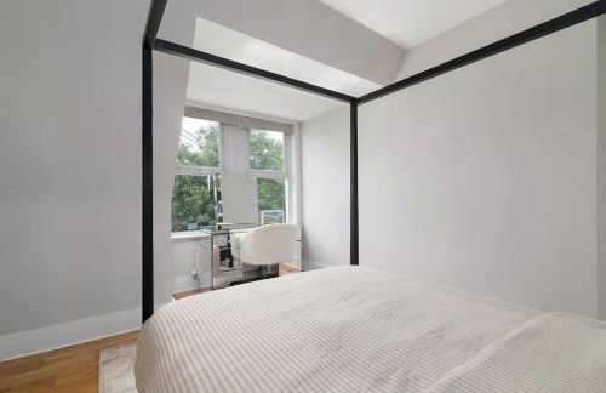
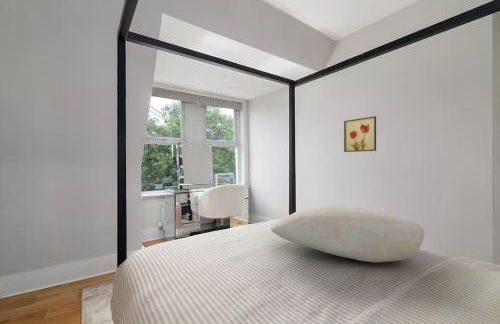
+ wall art (359, 135)
+ pillow (335, 226)
